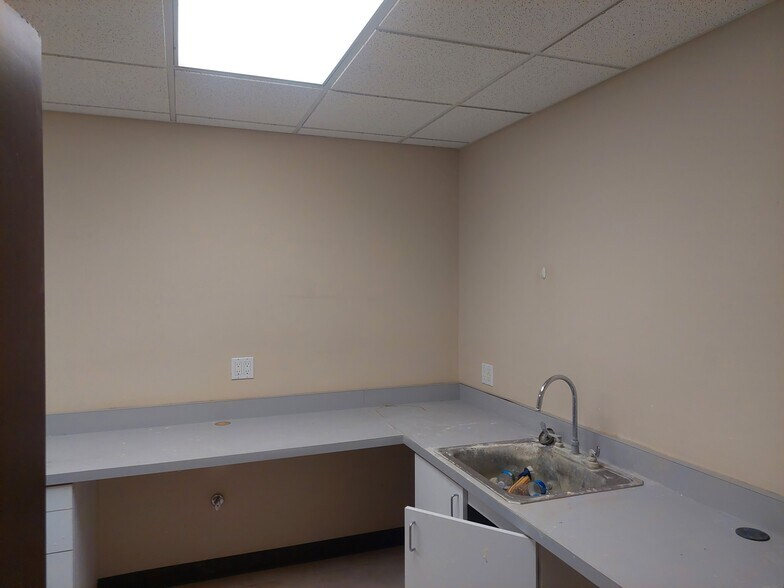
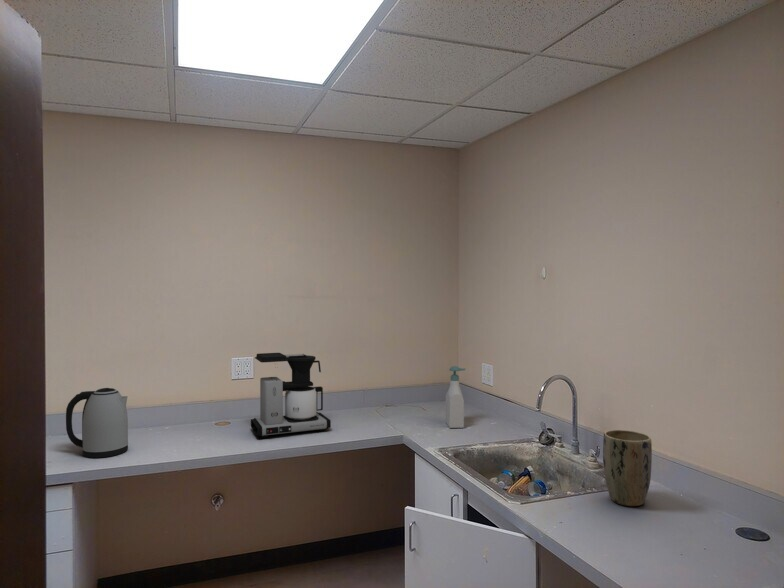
+ plant pot (626, 467)
+ soap bottle (456, 395)
+ coffee maker (290, 392)
+ kettle (97, 420)
